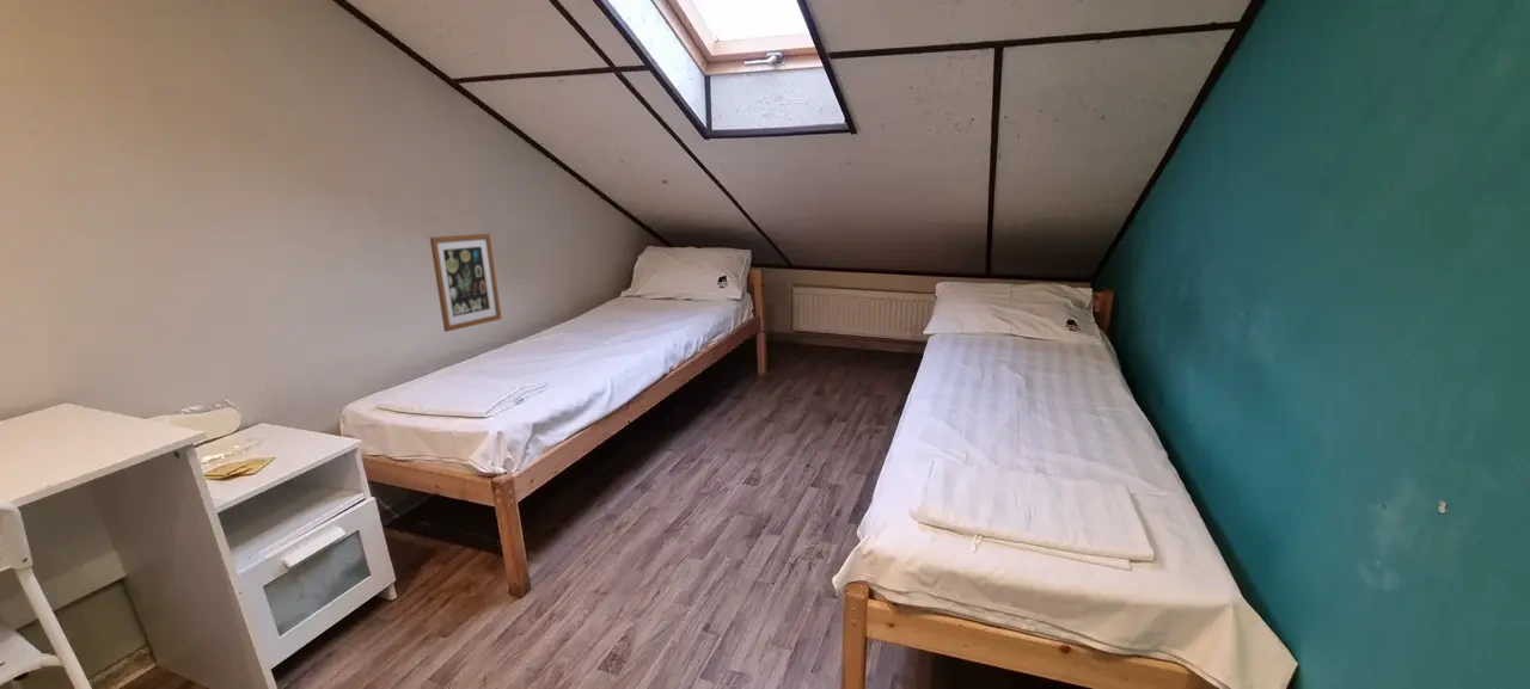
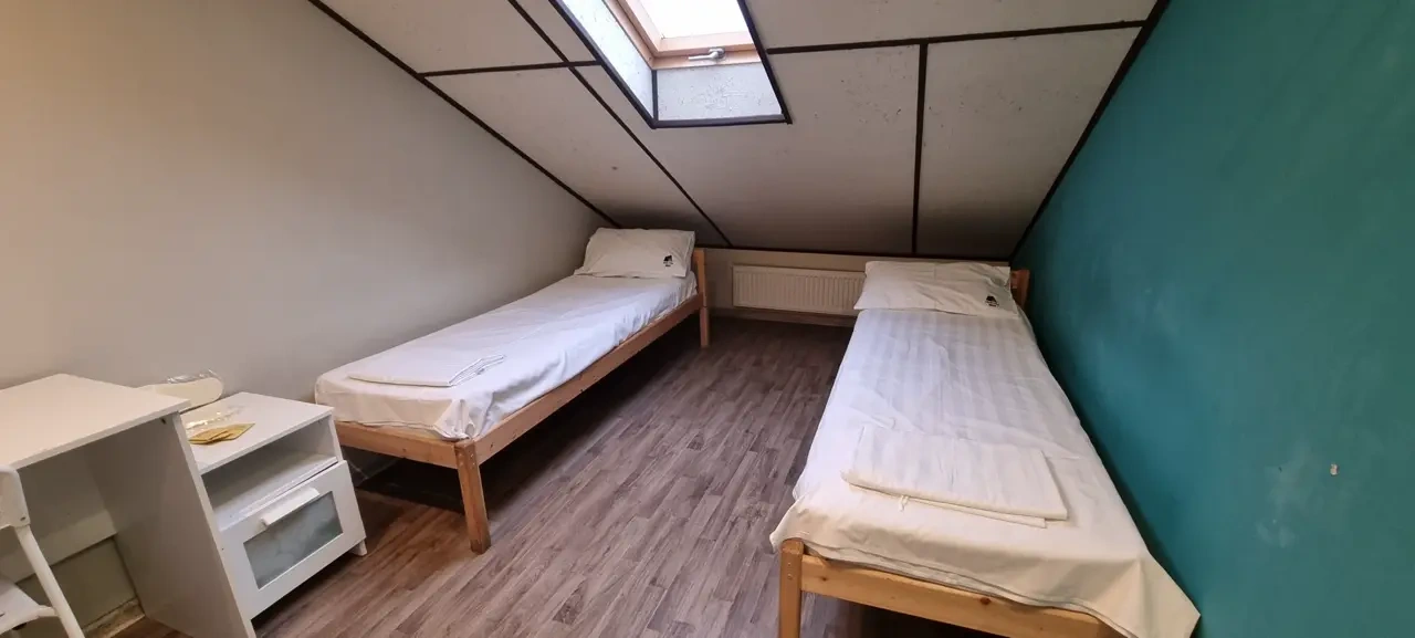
- wall art (467, 281)
